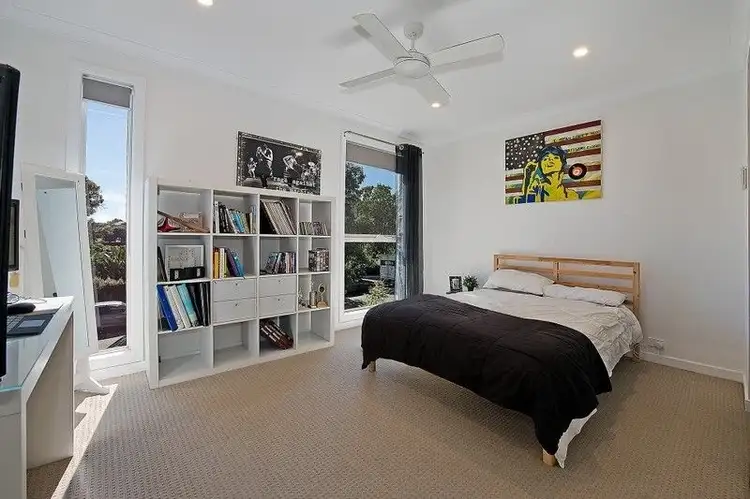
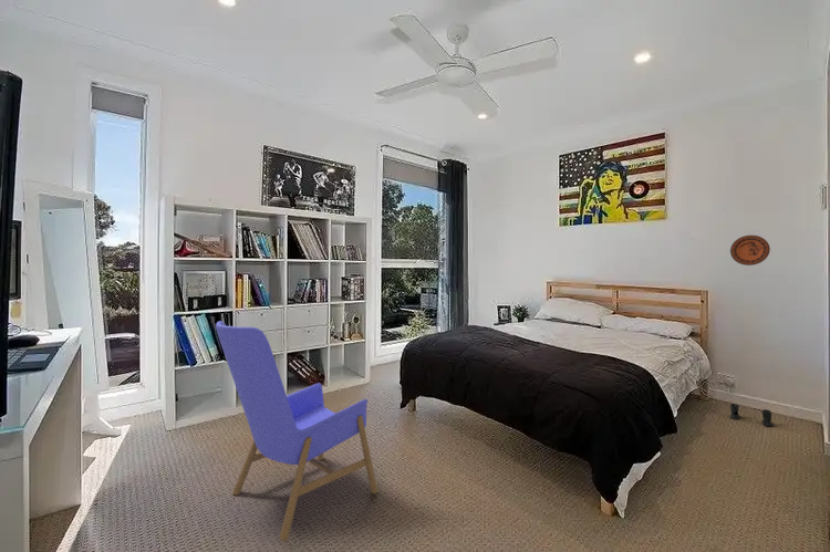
+ boots (738, 414)
+ armchair (291, 408)
+ decorative plate (749, 250)
